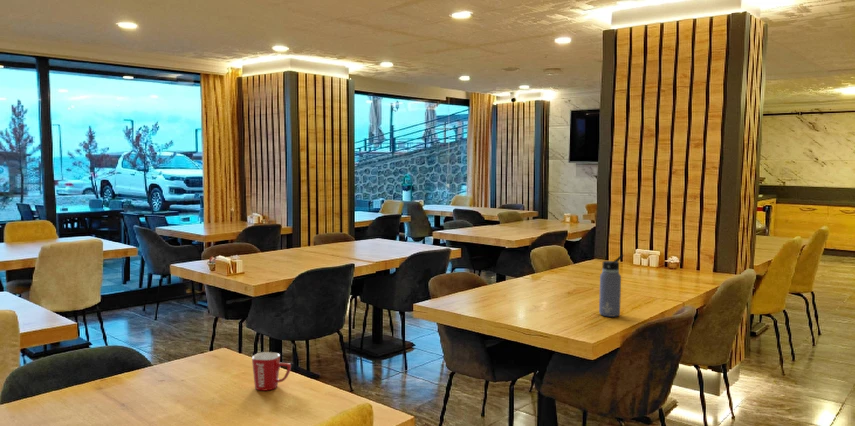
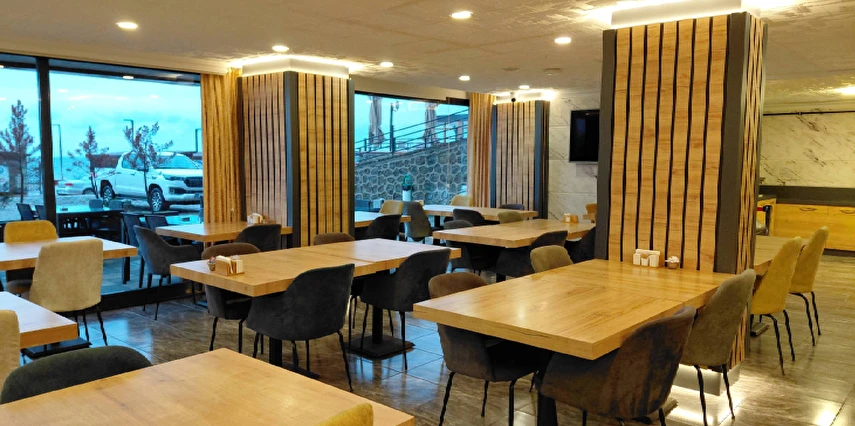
- mug (272, 371)
- water bottle (611, 284)
